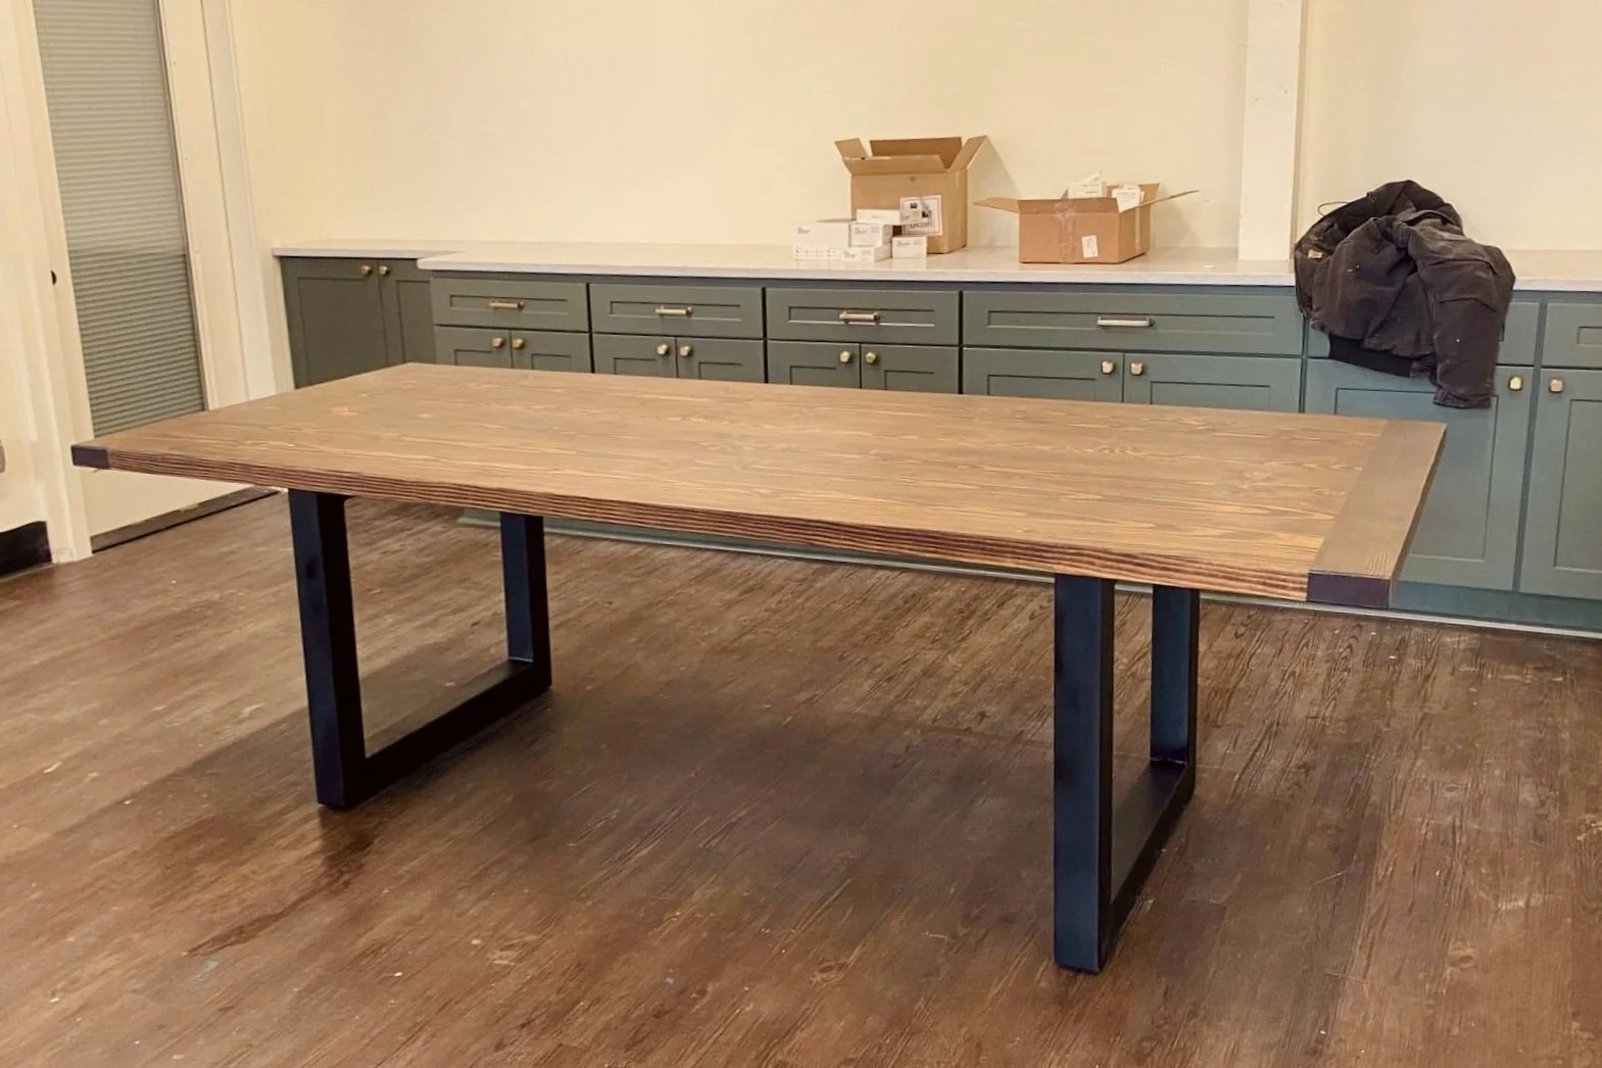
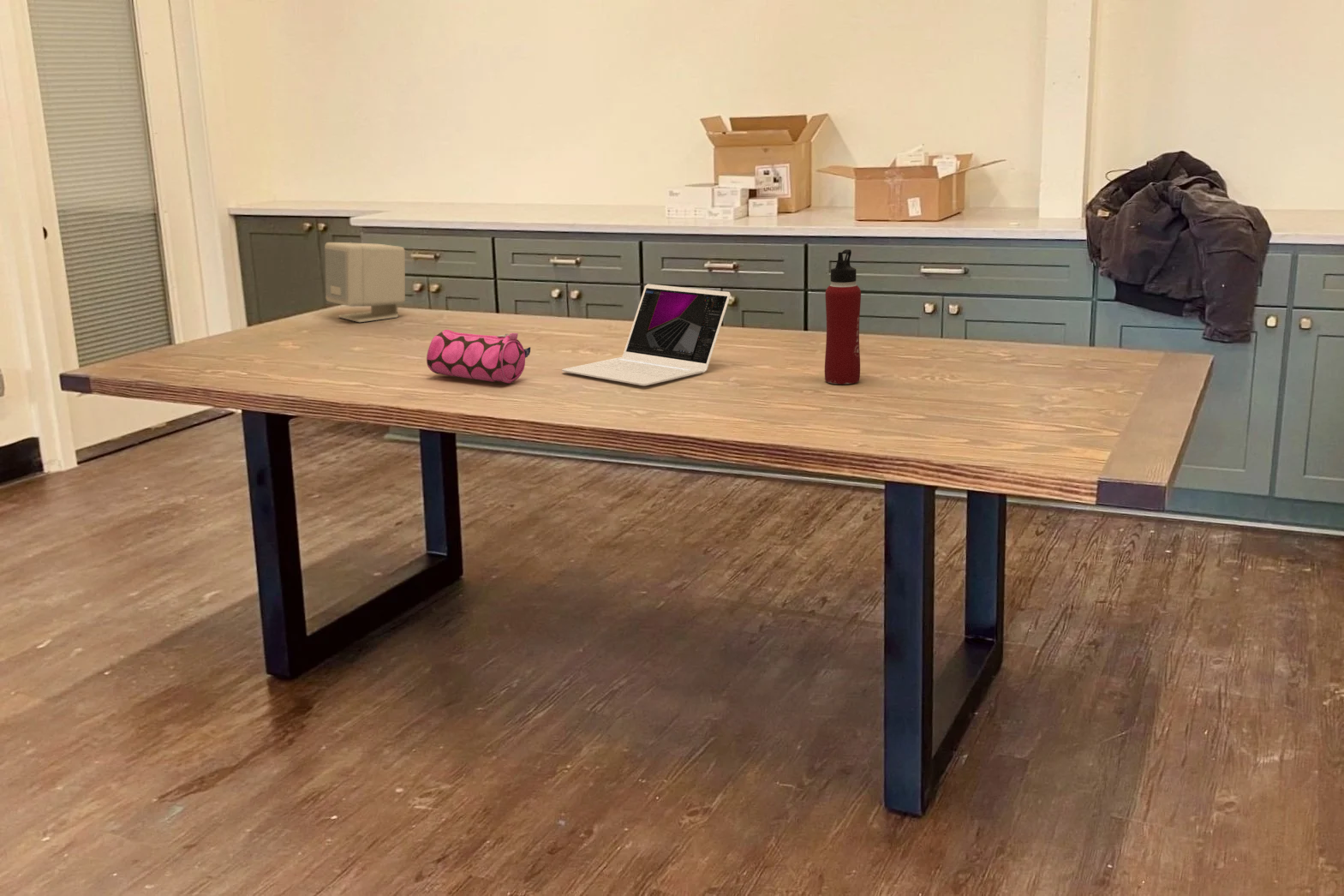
+ pencil case (475, 354)
+ speaker (365, 279)
+ water bottle (843, 316)
+ laptop (645, 328)
